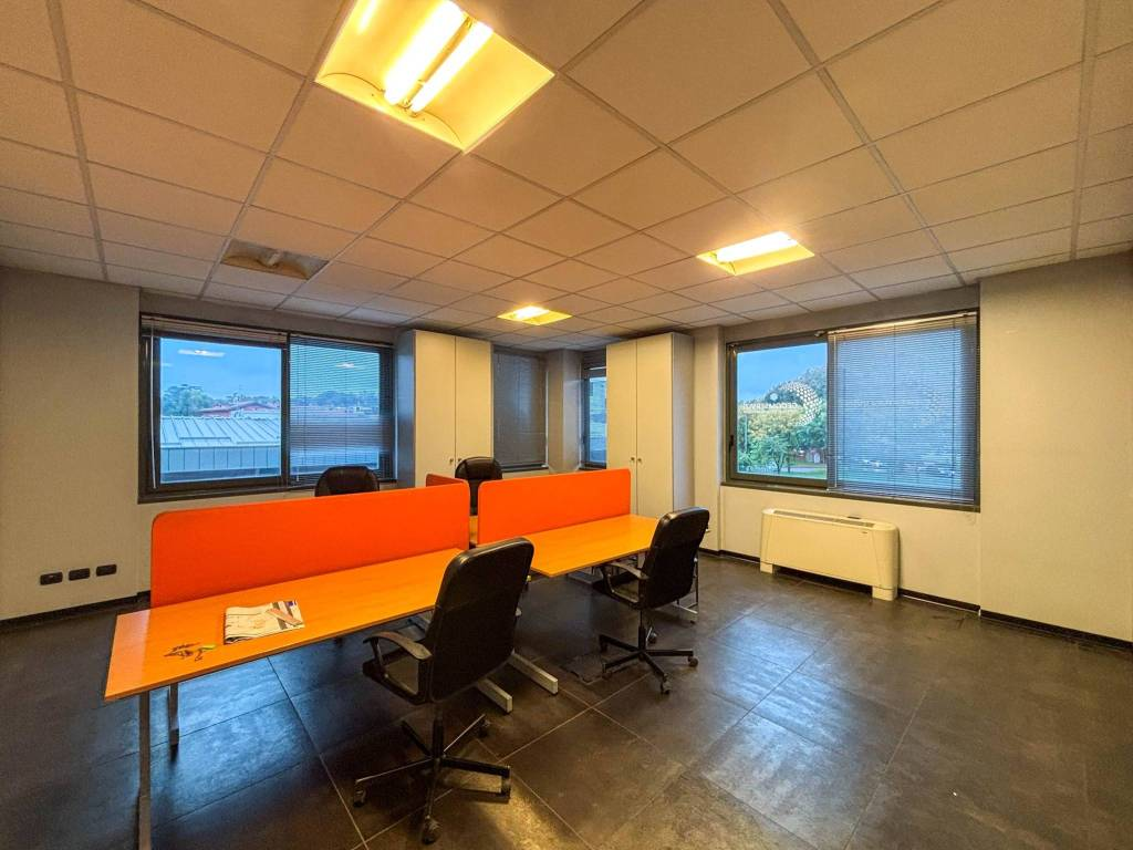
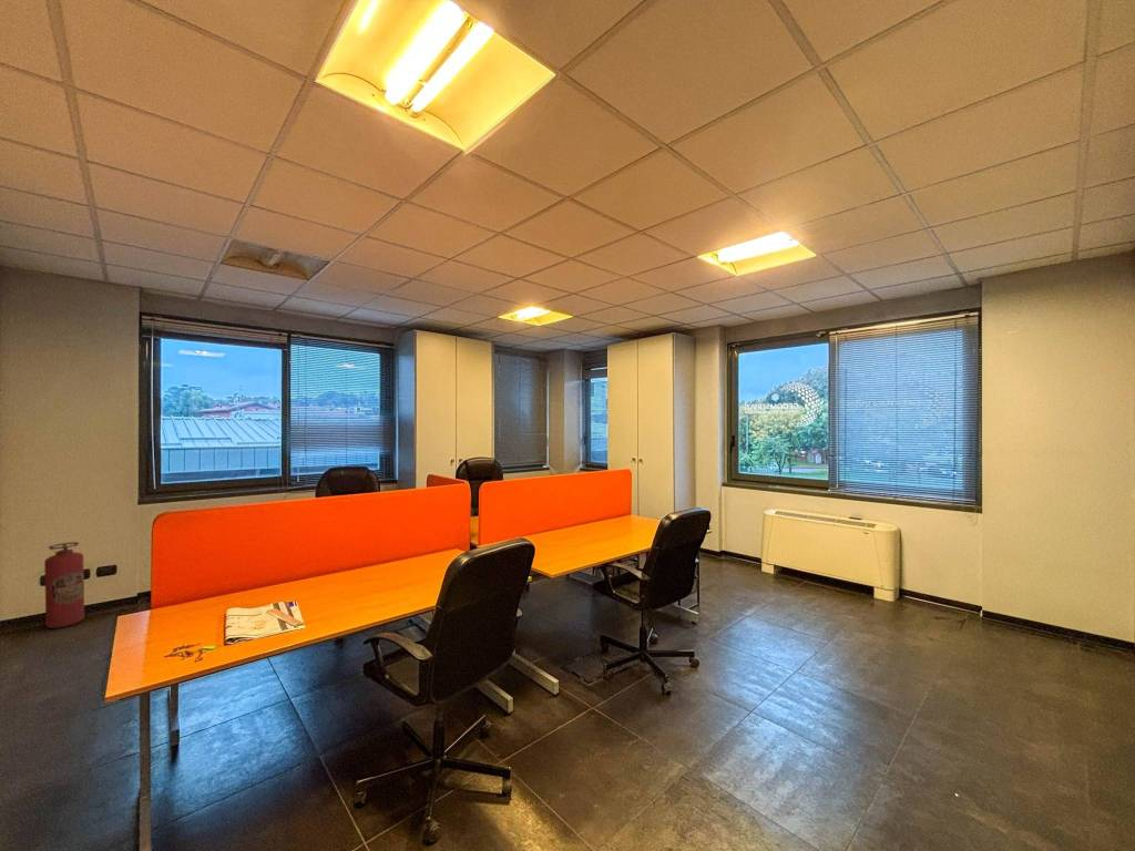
+ fire extinguisher (64, 584)
